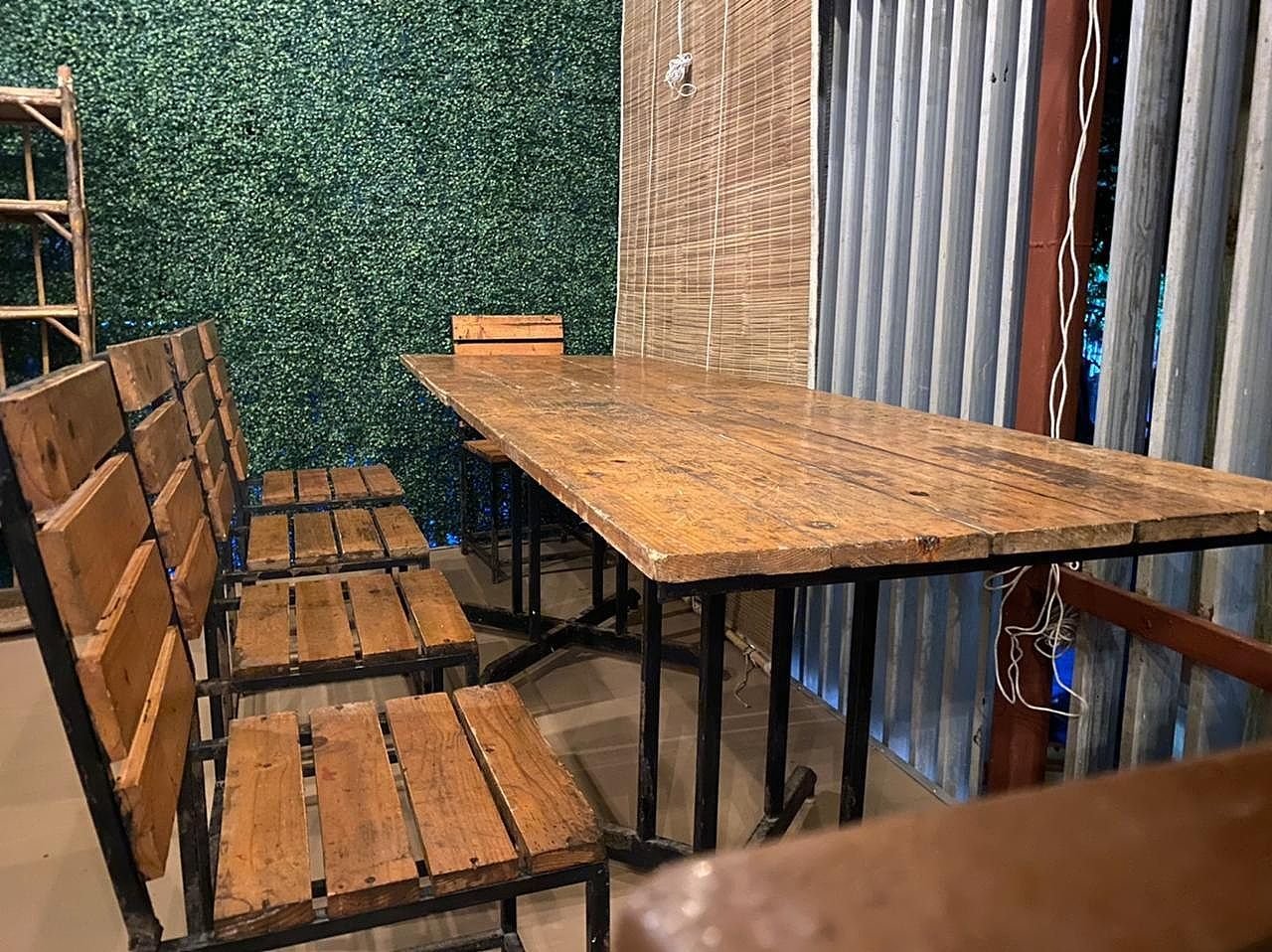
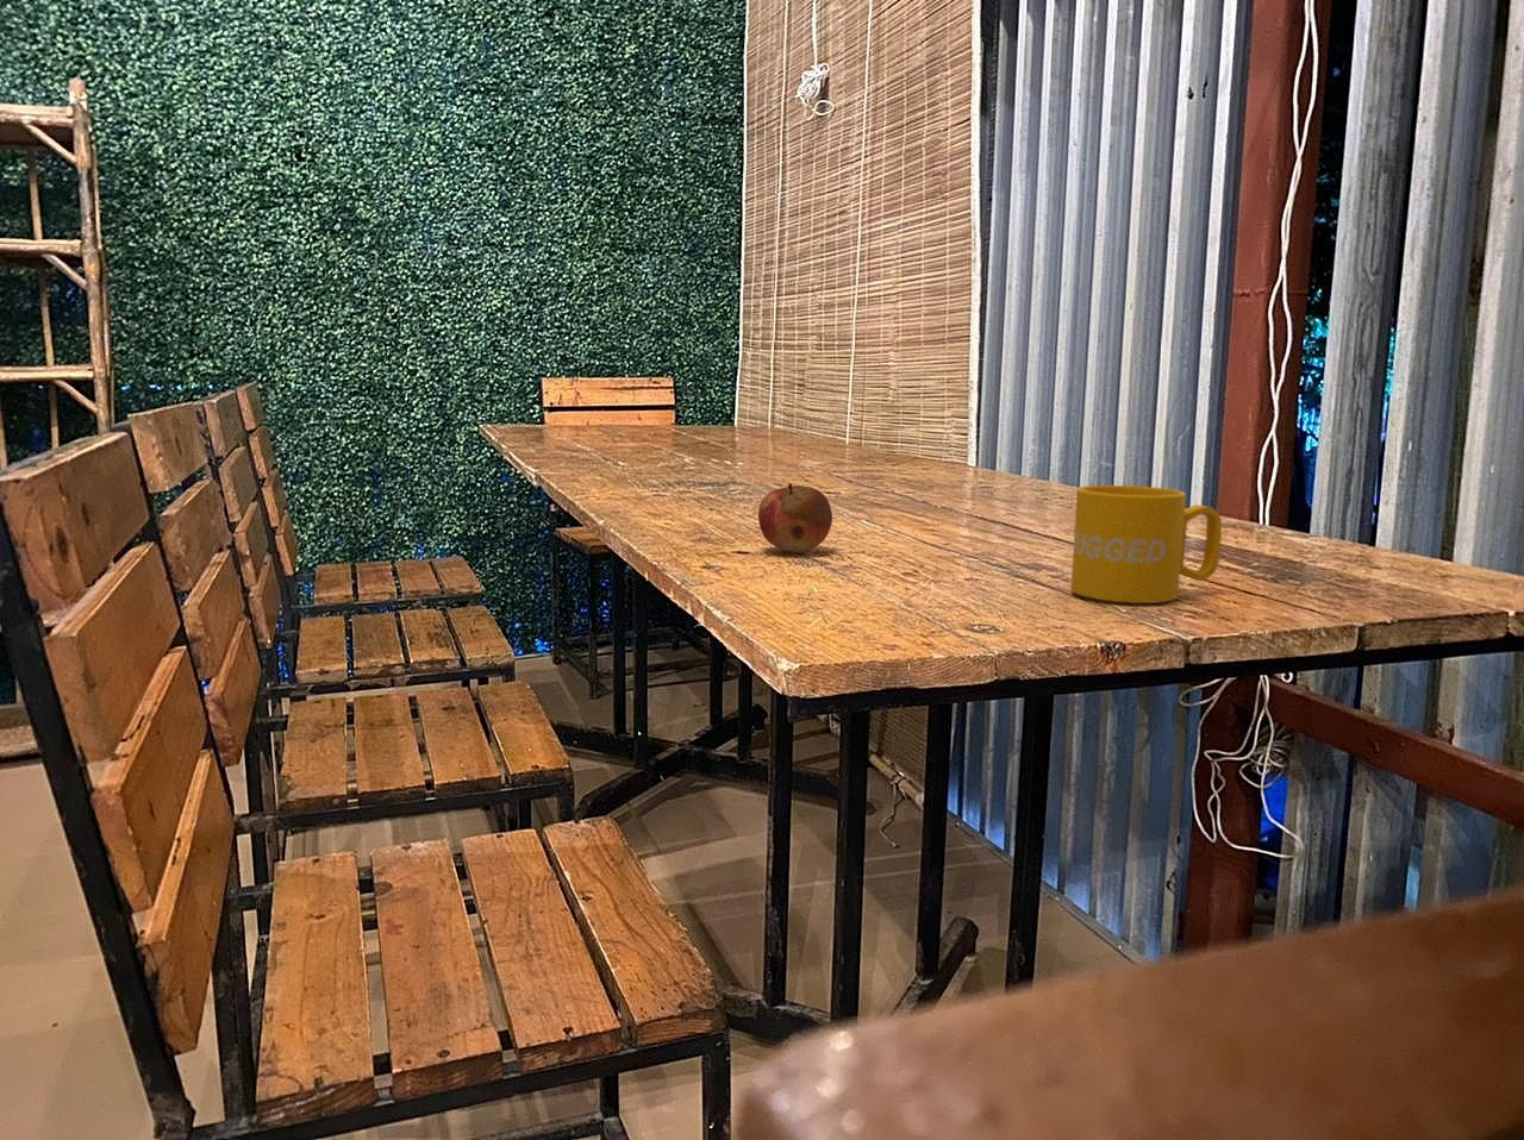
+ fruit (796, 516)
+ mug (1147, 541)
